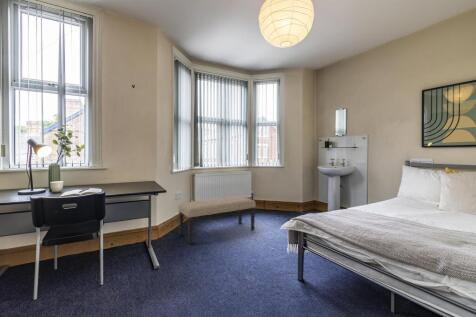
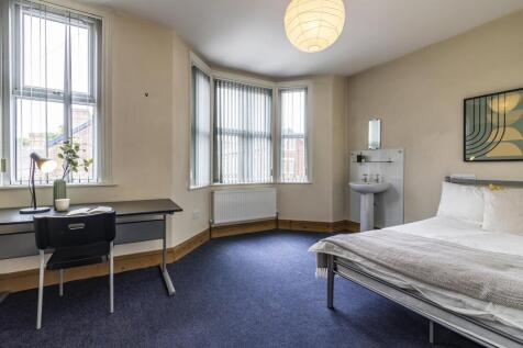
- bench (218, 212)
